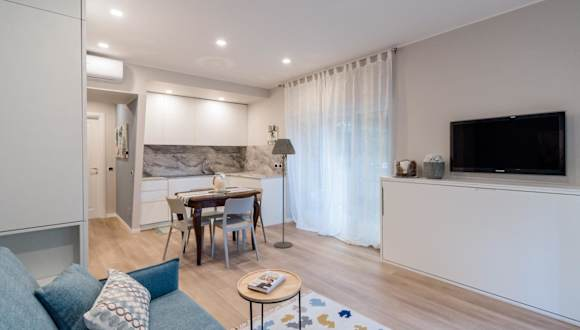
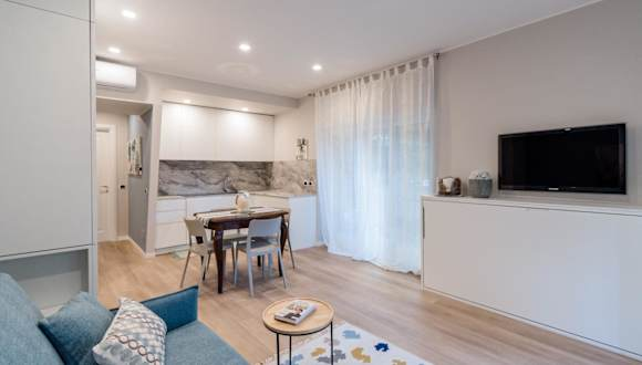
- floor lamp (283, 192)
